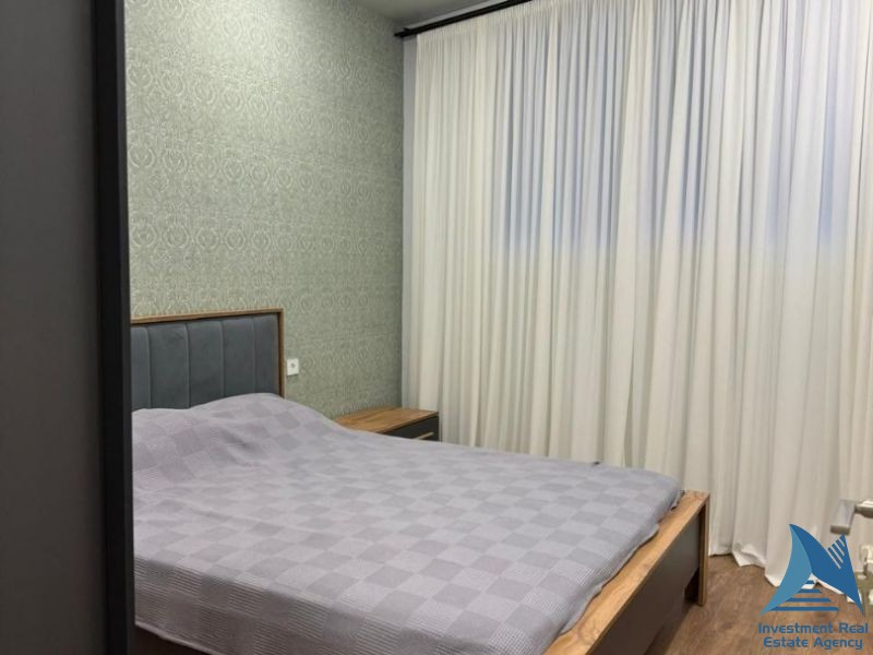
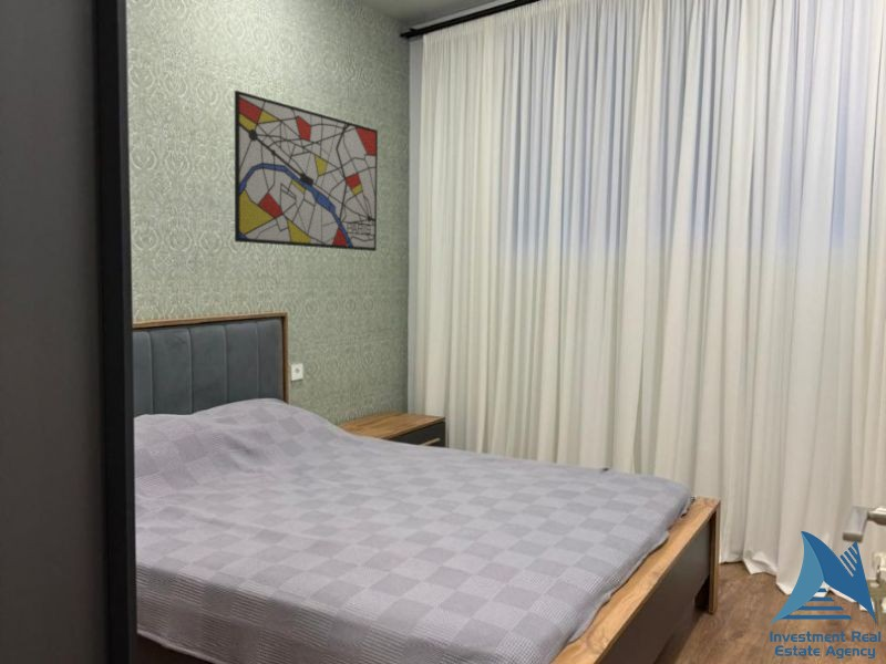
+ wall art (313, 179)
